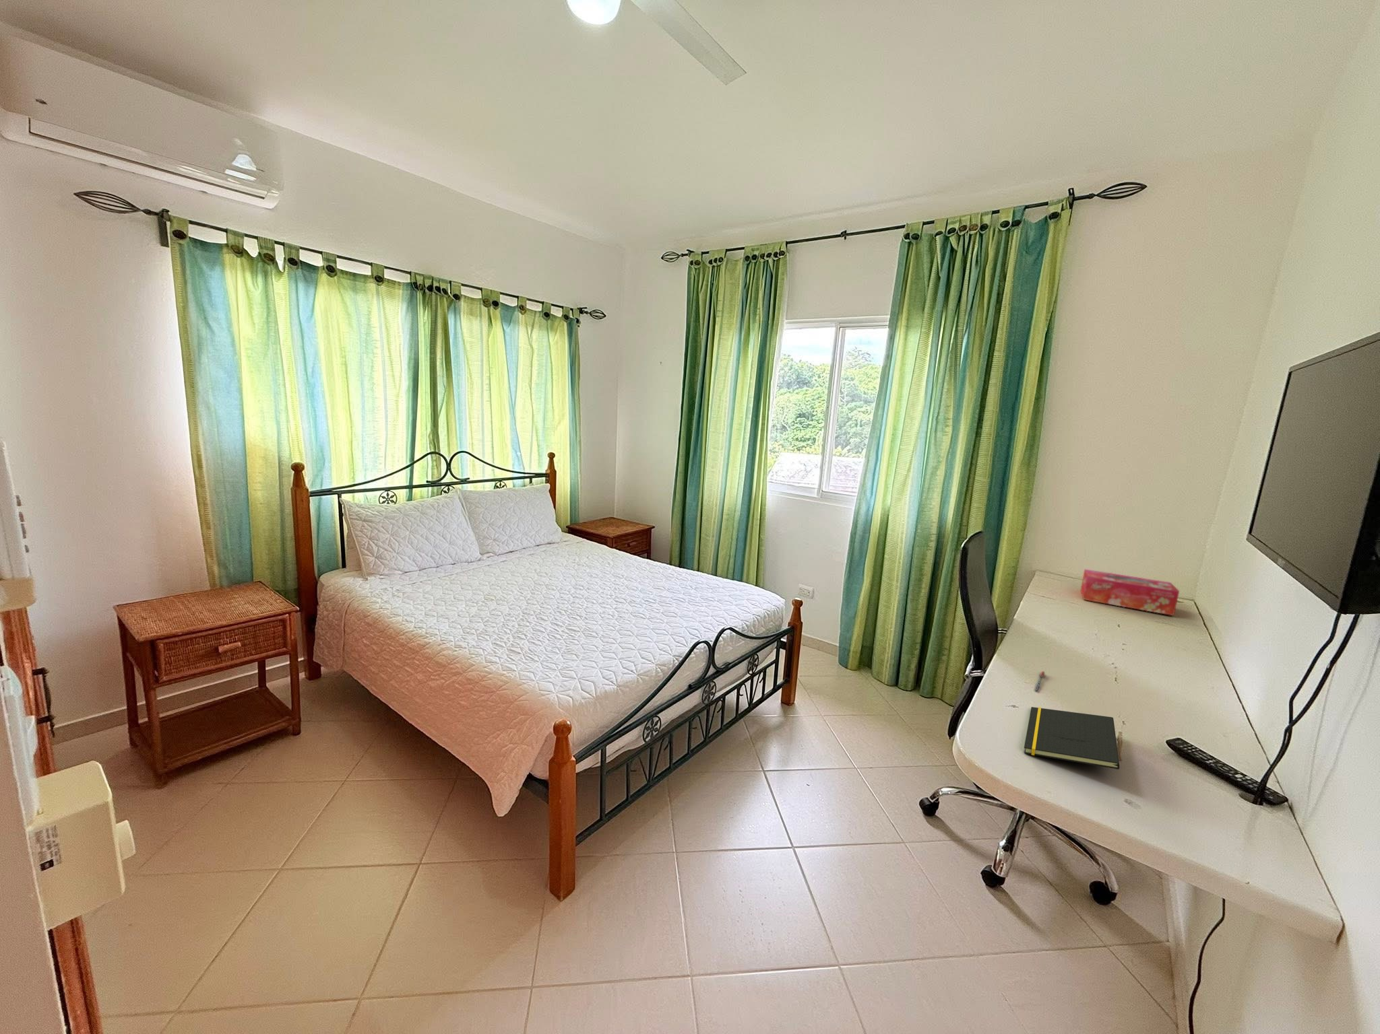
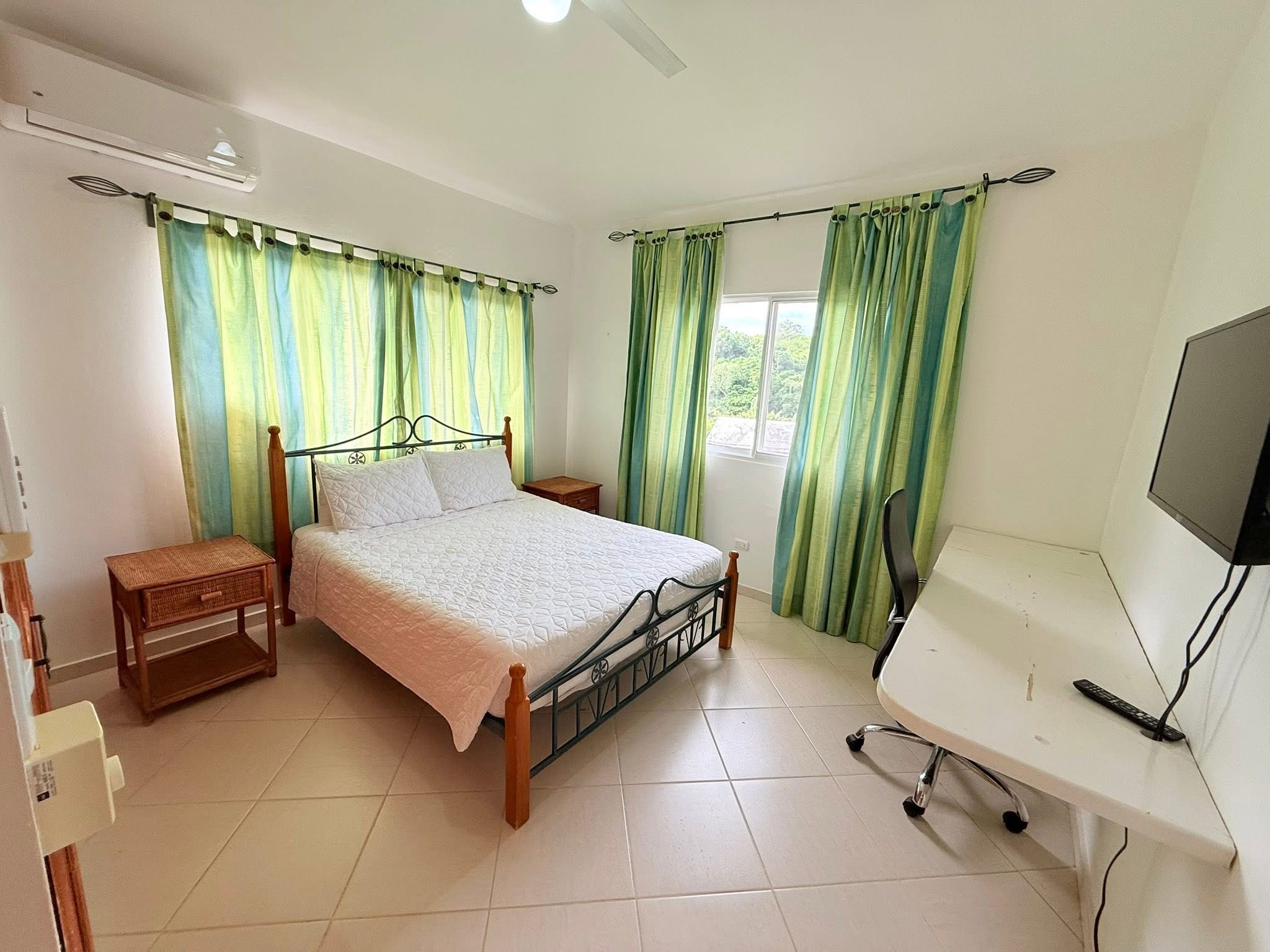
- pen (1040, 681)
- tissue box (1127, 591)
- notepad (1070, 734)
